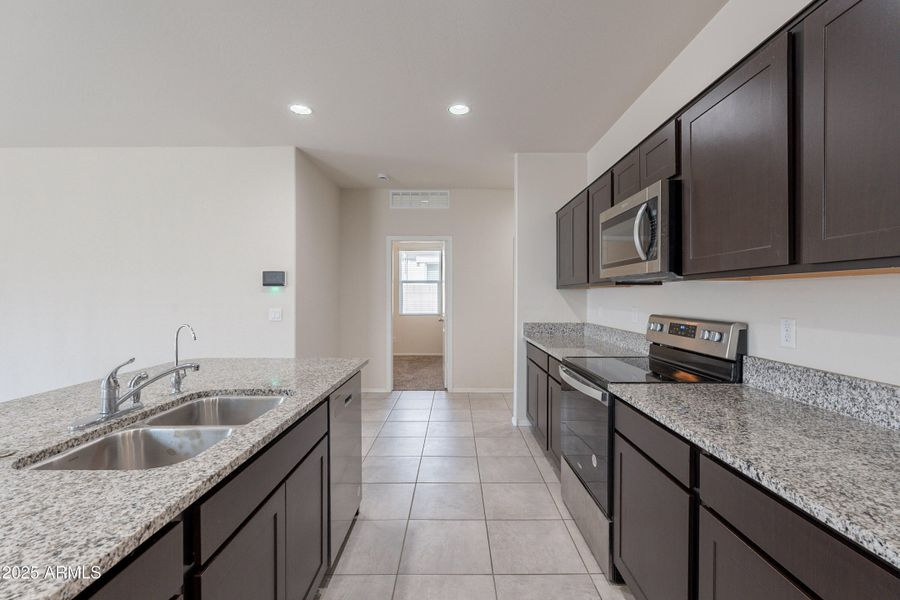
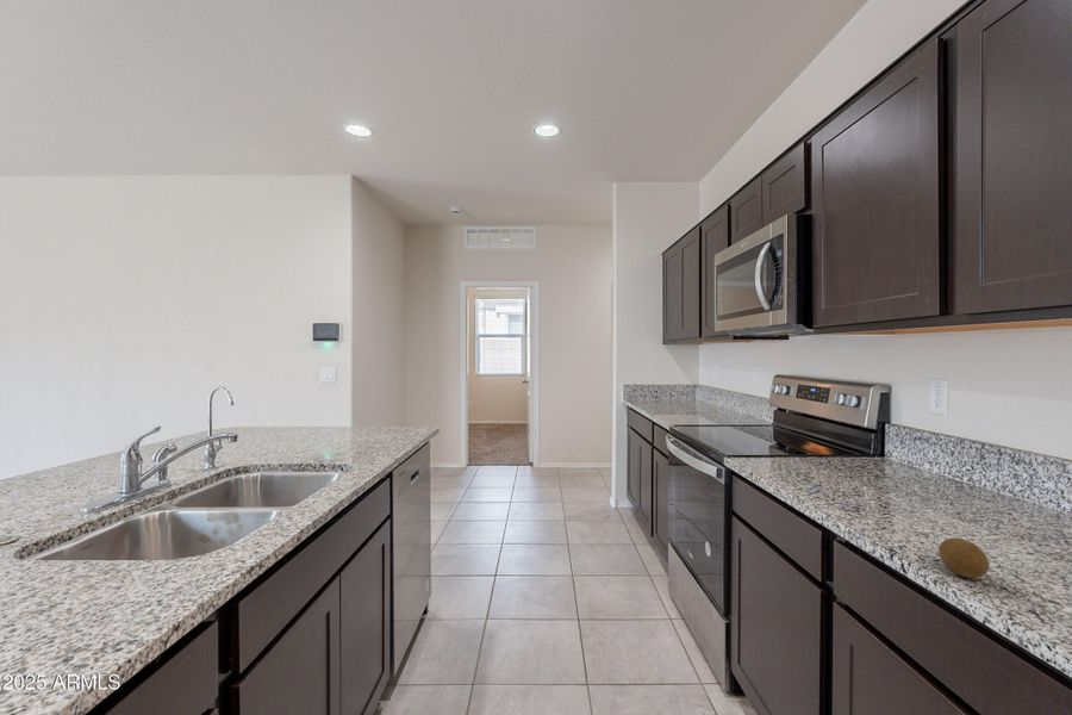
+ fruit (962, 557)
